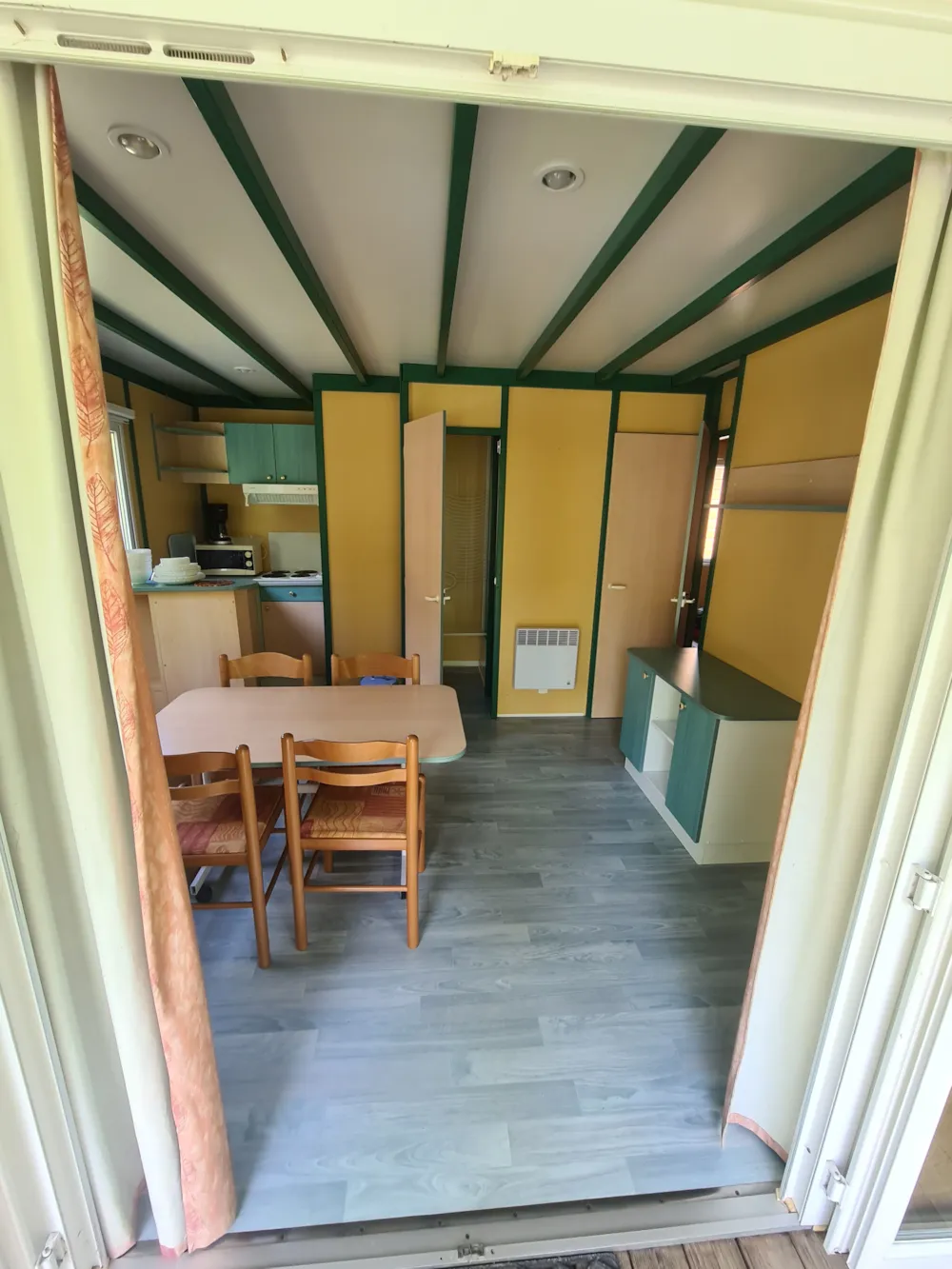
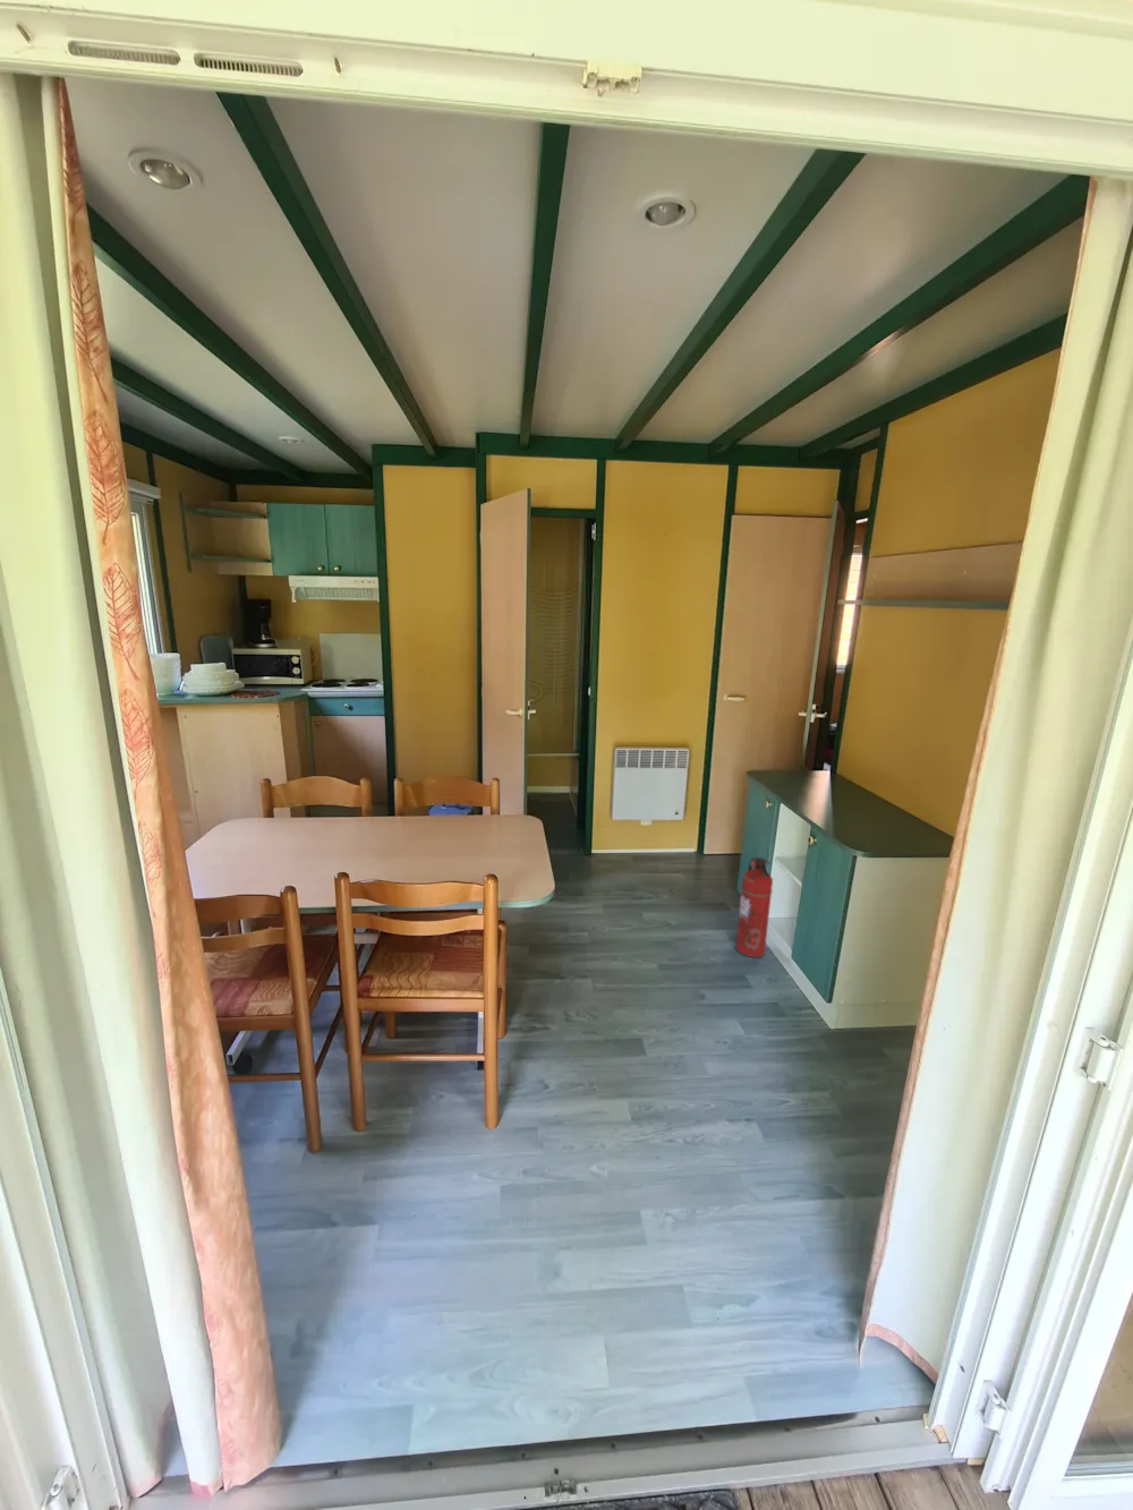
+ fire extinguisher (755, 903)
